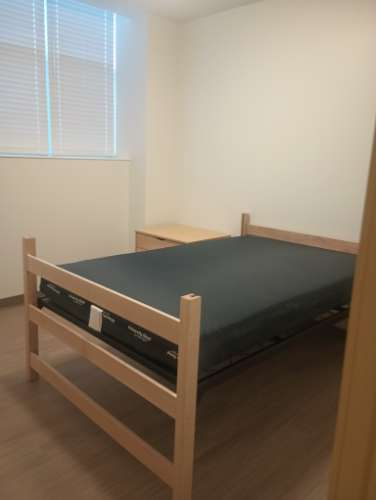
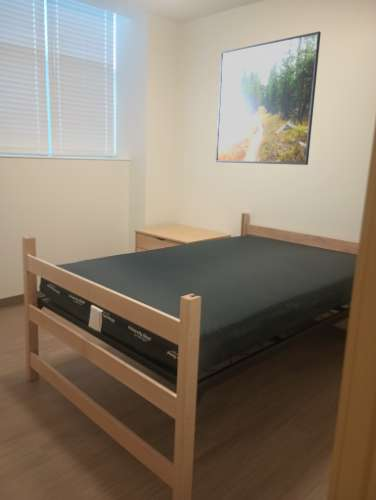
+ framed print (261, 104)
